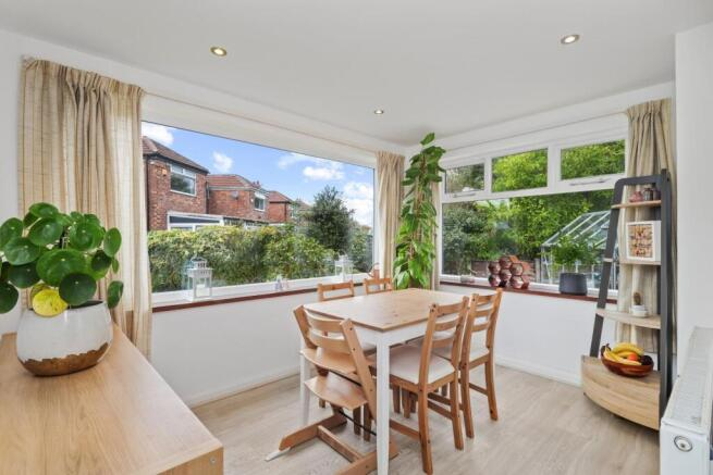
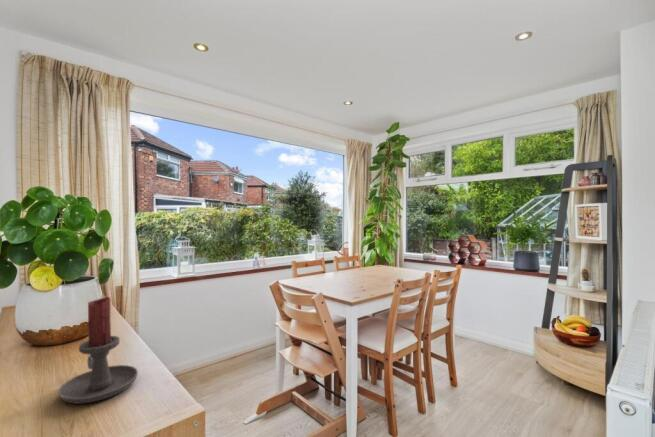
+ candle holder (97, 340)
